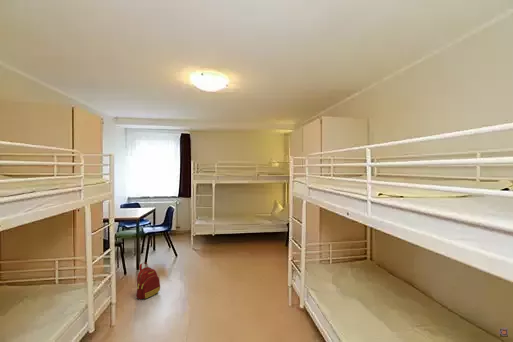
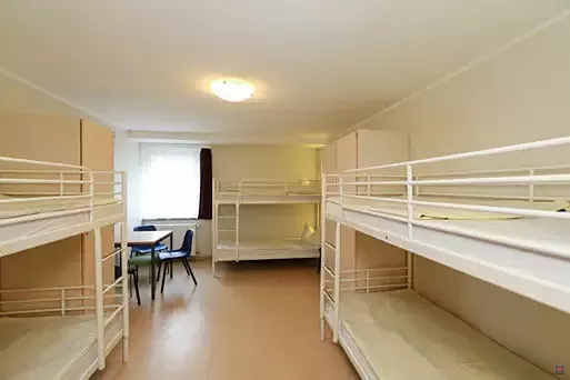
- backpack (147, 279)
